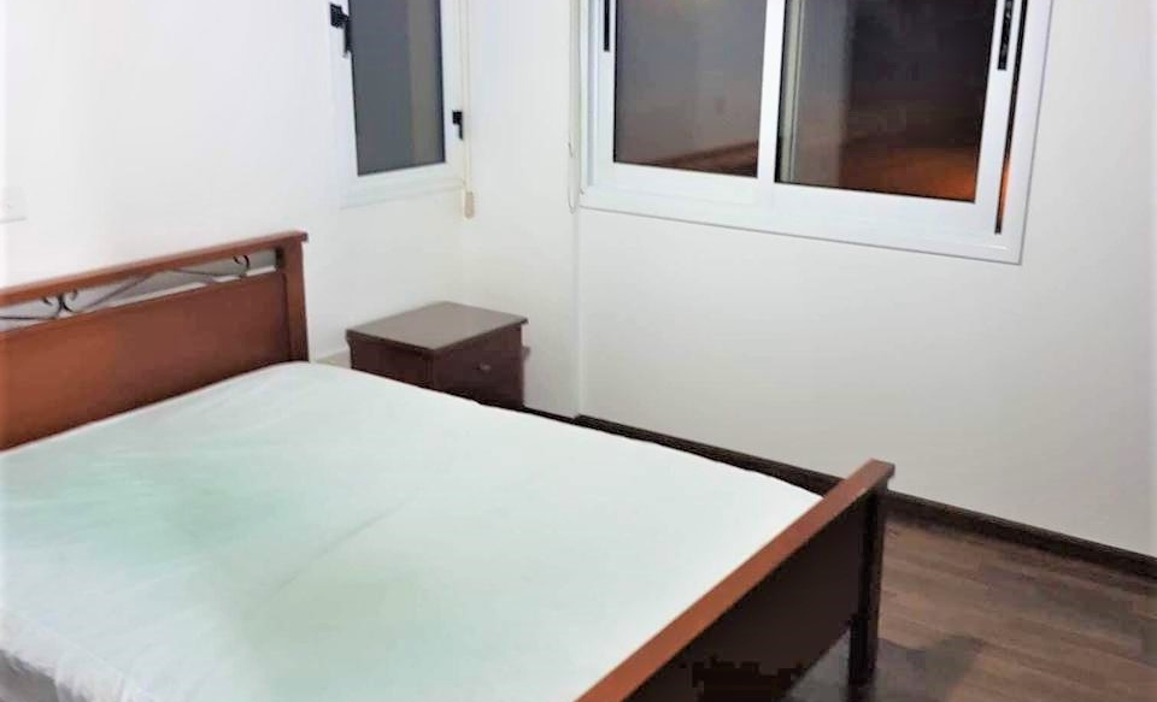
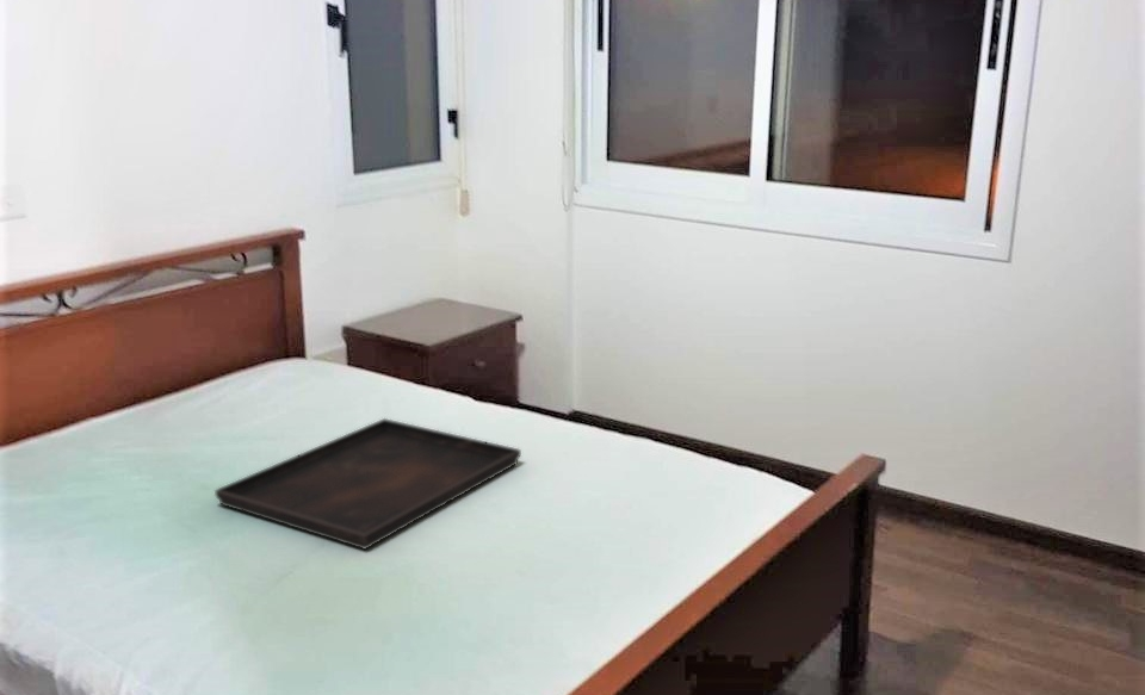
+ serving tray (376, 476)
